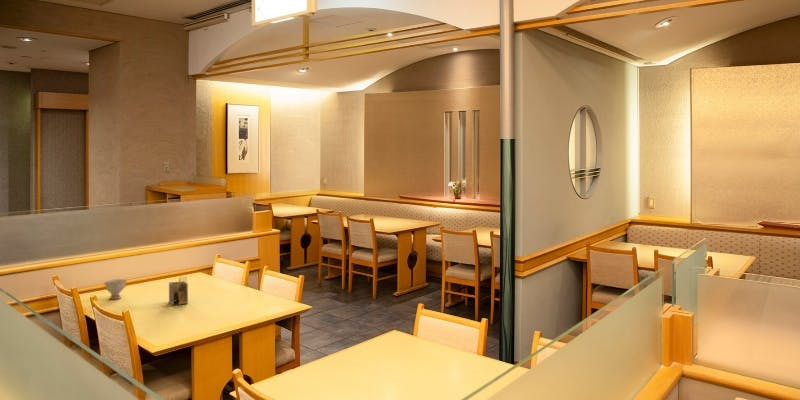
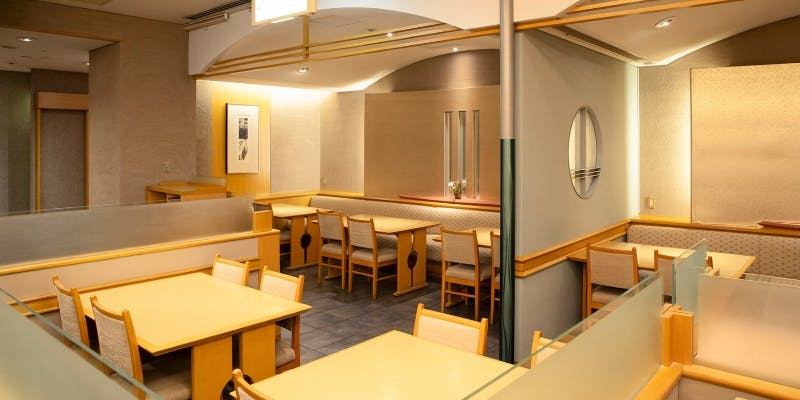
- napkin holder (178, 289)
- teacup (116, 289)
